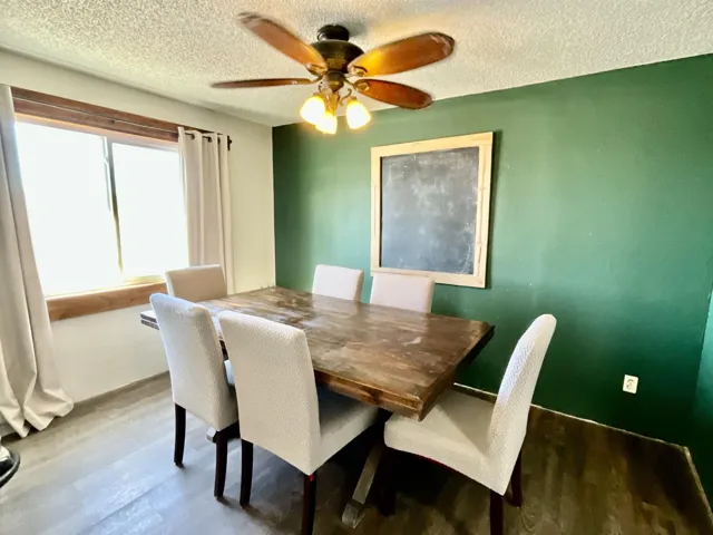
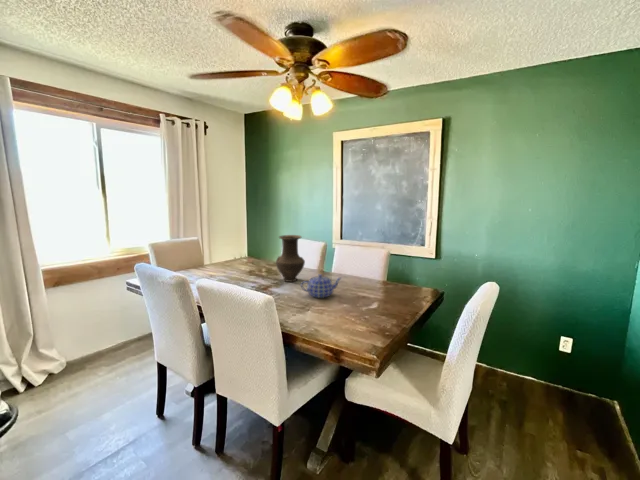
+ teapot (321, 284)
+ vase (290, 258)
